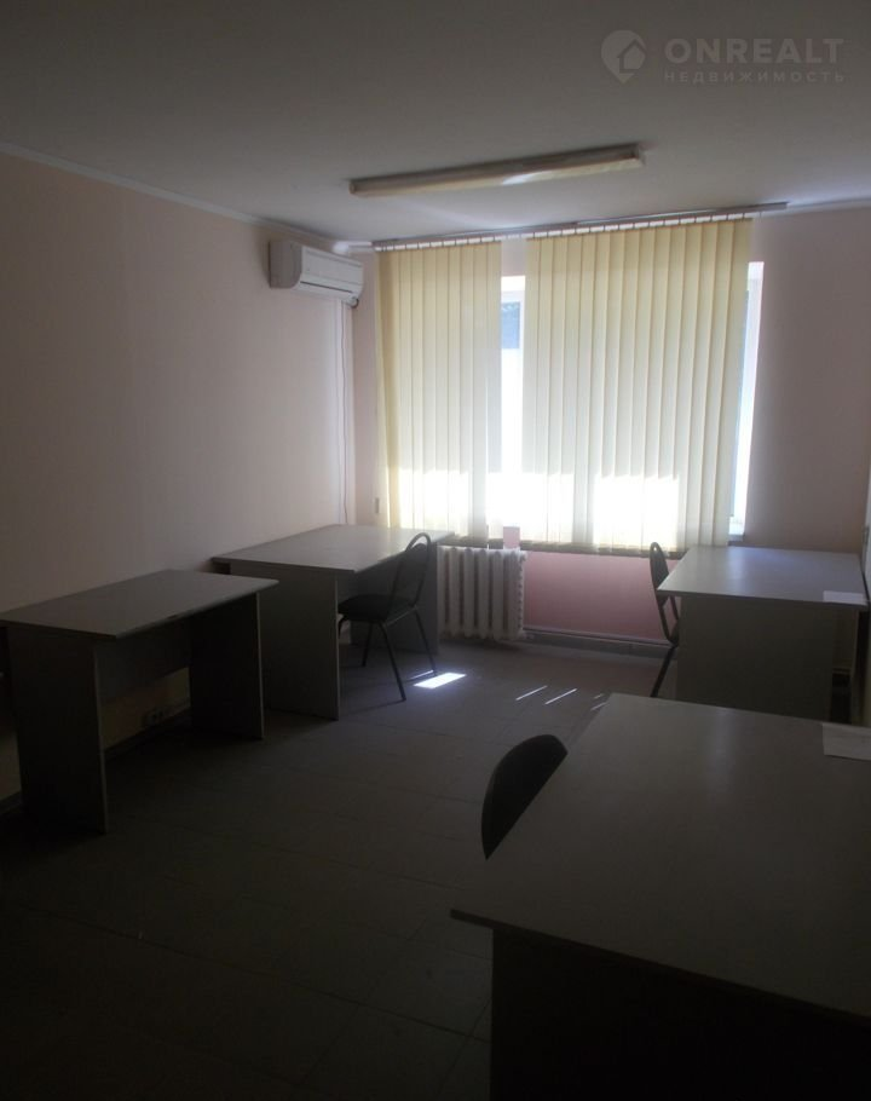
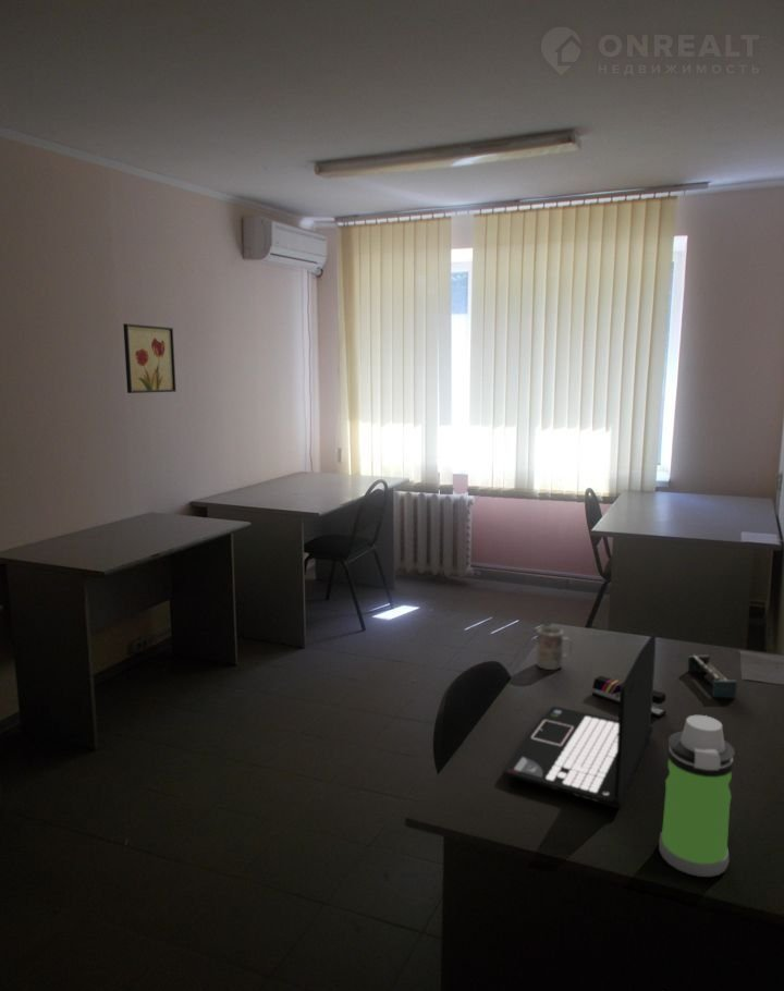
+ laptop (578, 711)
+ water bottle (698, 791)
+ wall art (149, 359)
+ mug (553, 647)
+ stapler (620, 690)
+ shelf (711, 674)
